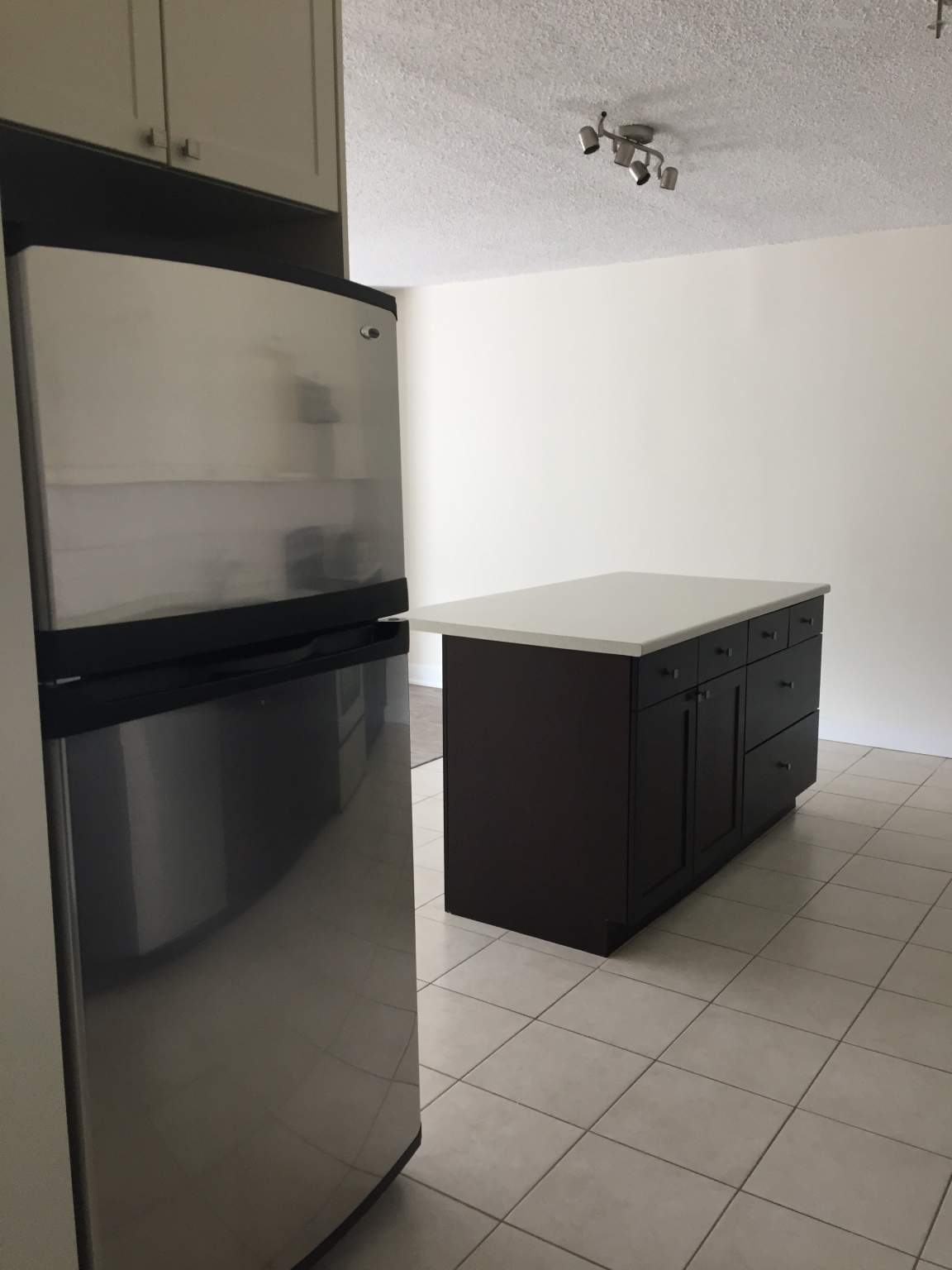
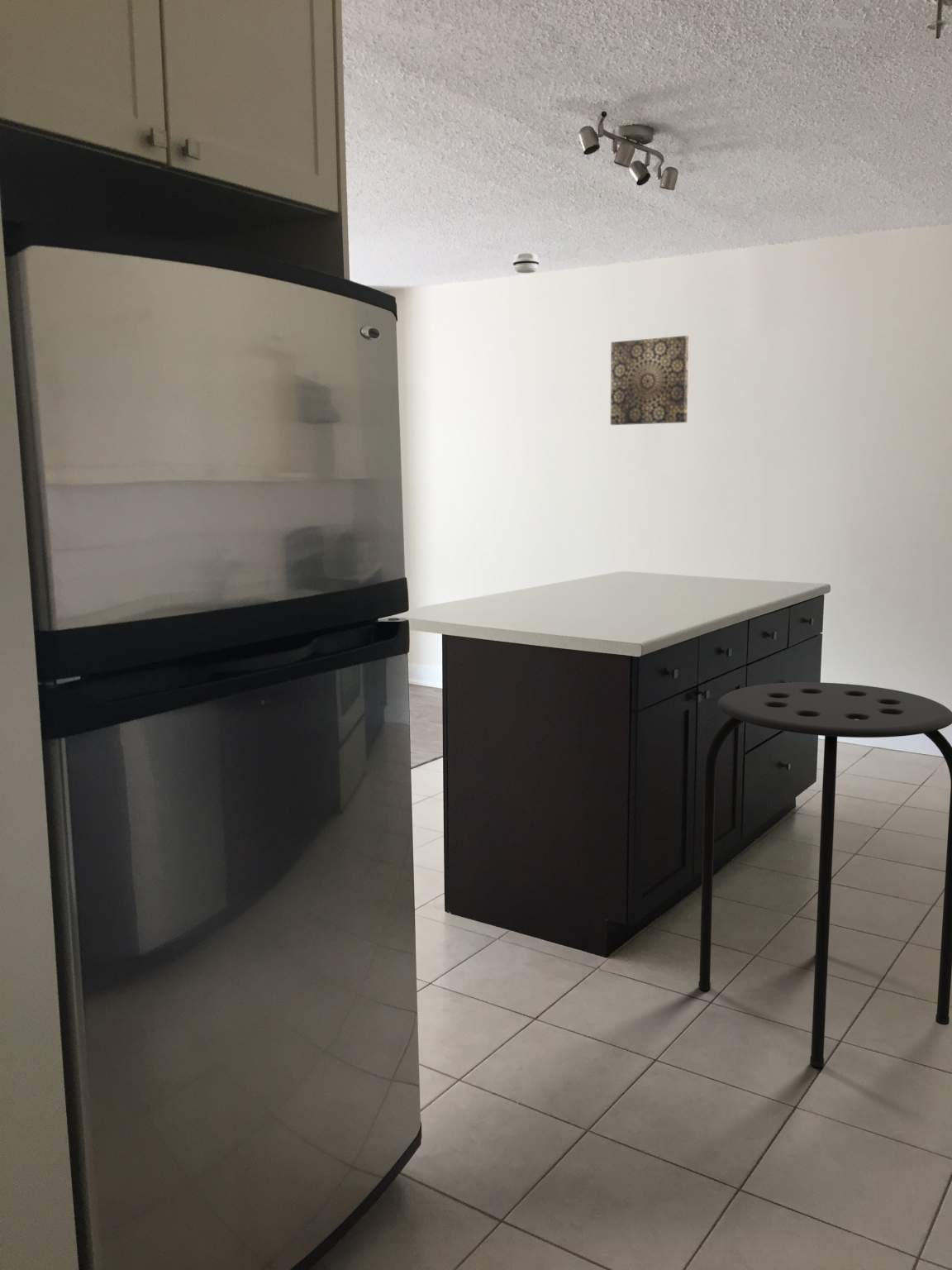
+ smoke detector (526, 263)
+ stool (826, 857)
+ wall art (649, 381)
